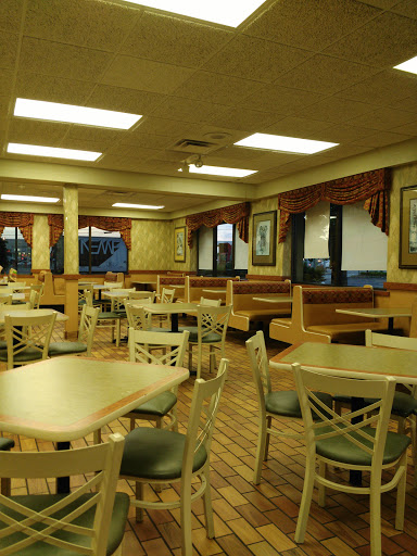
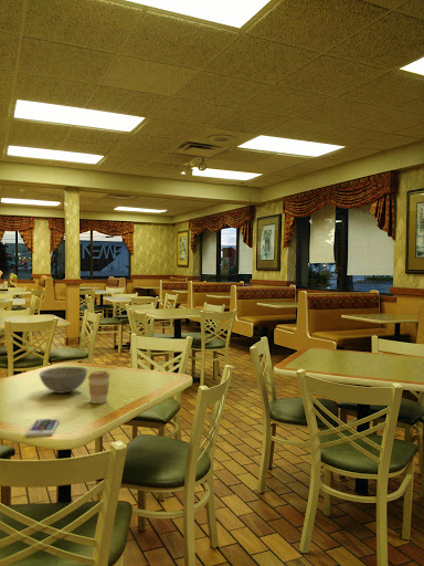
+ smartphone (43, 427)
+ coffee cup (98, 386)
+ bowl (63, 381)
